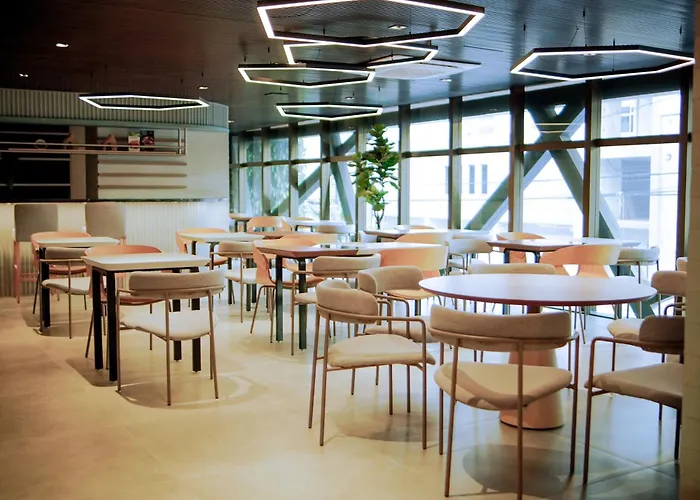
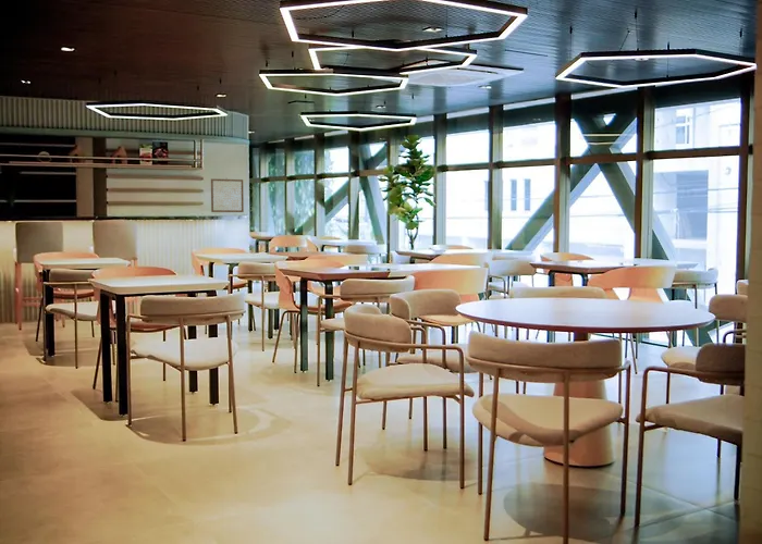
+ wall art (228, 195)
